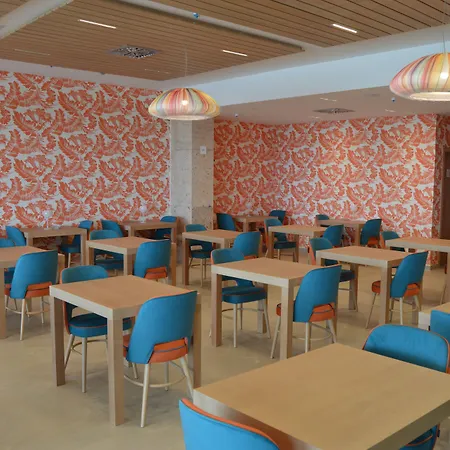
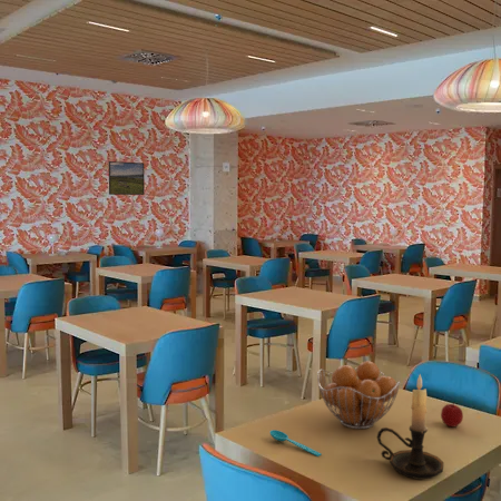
+ candle holder (412, 420)
+ fruit basket (357, 393)
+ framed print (126, 178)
+ apple (451, 413)
+ spoon (294, 442)
